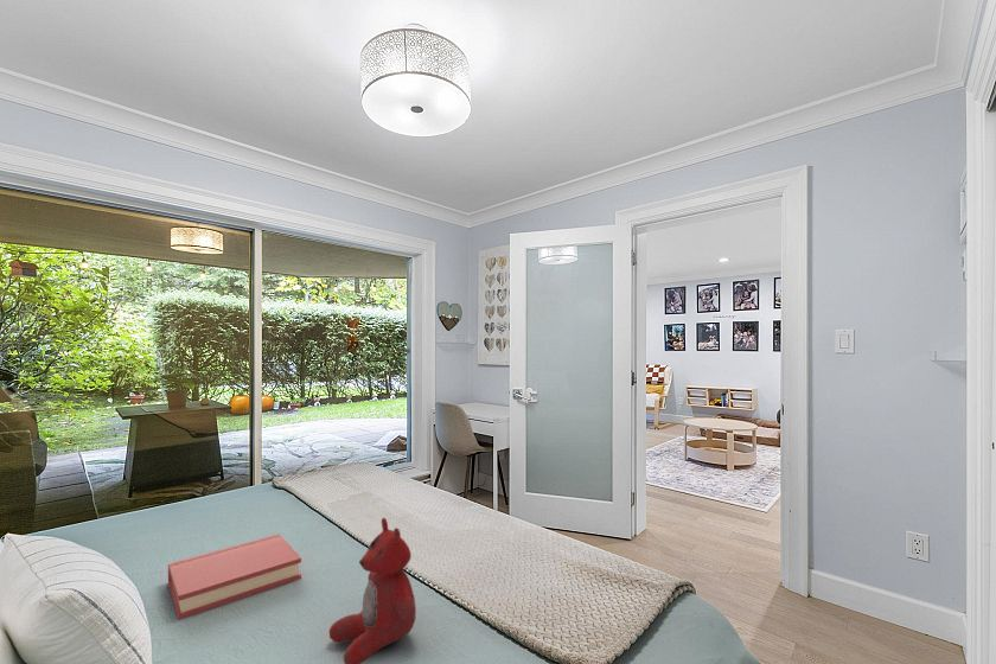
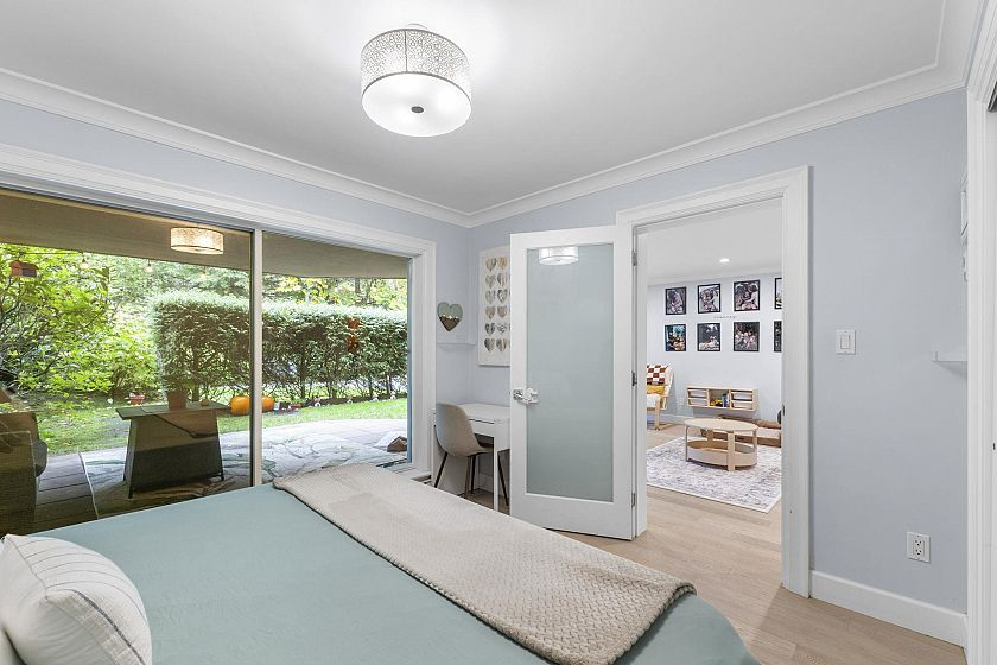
- stuffed bear (374, 583)
- hardback book (235, 570)
